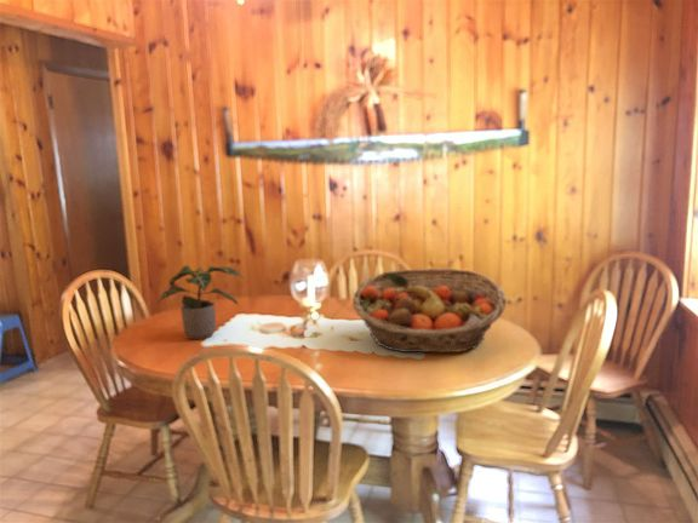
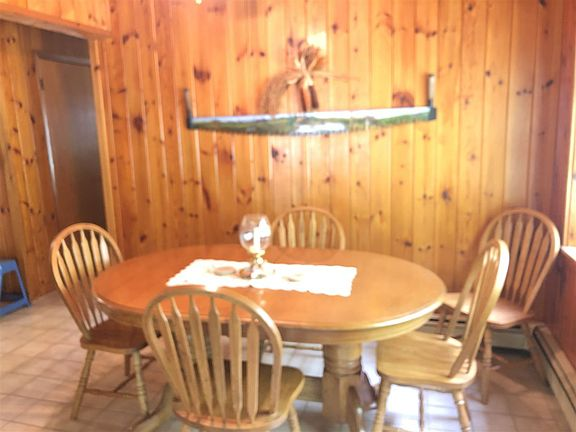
- fruit basket (428, 308)
- potted plant (201, 300)
